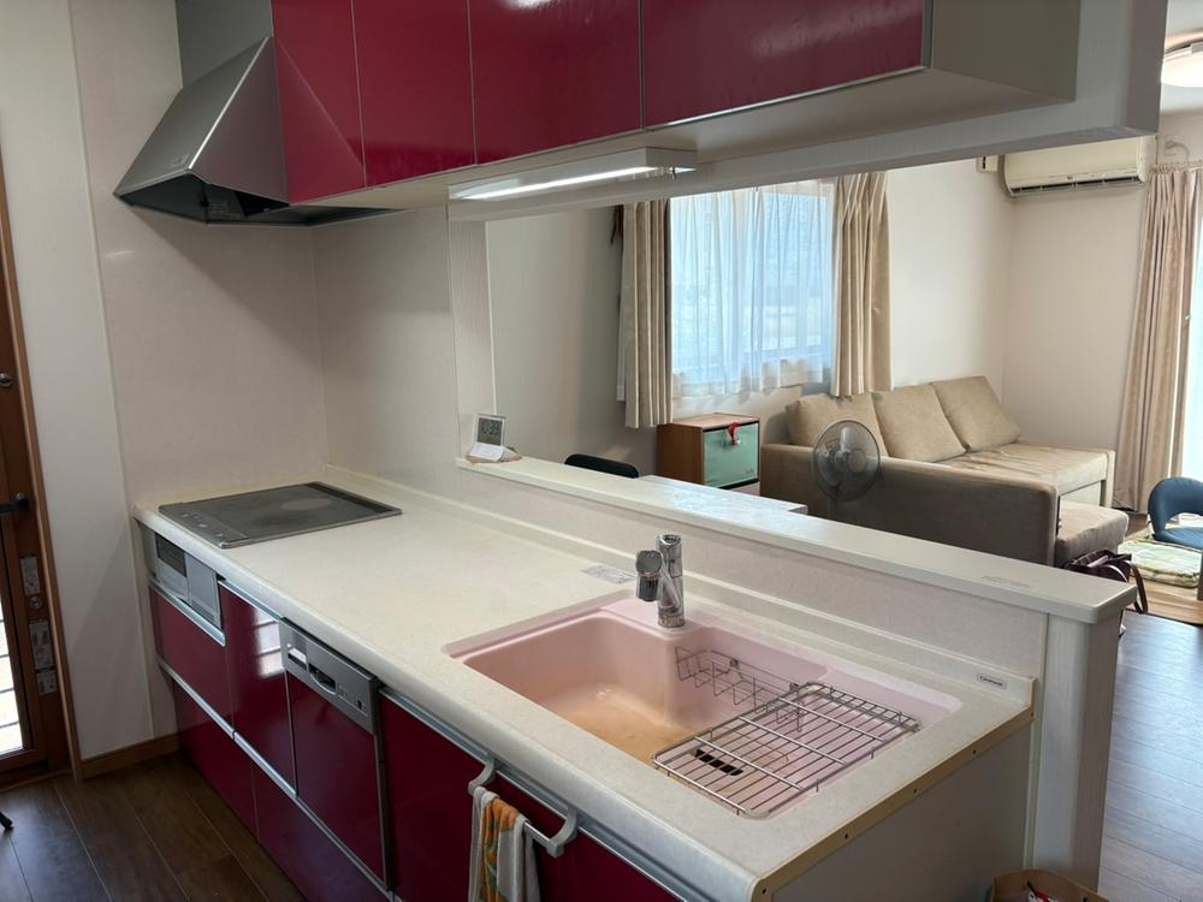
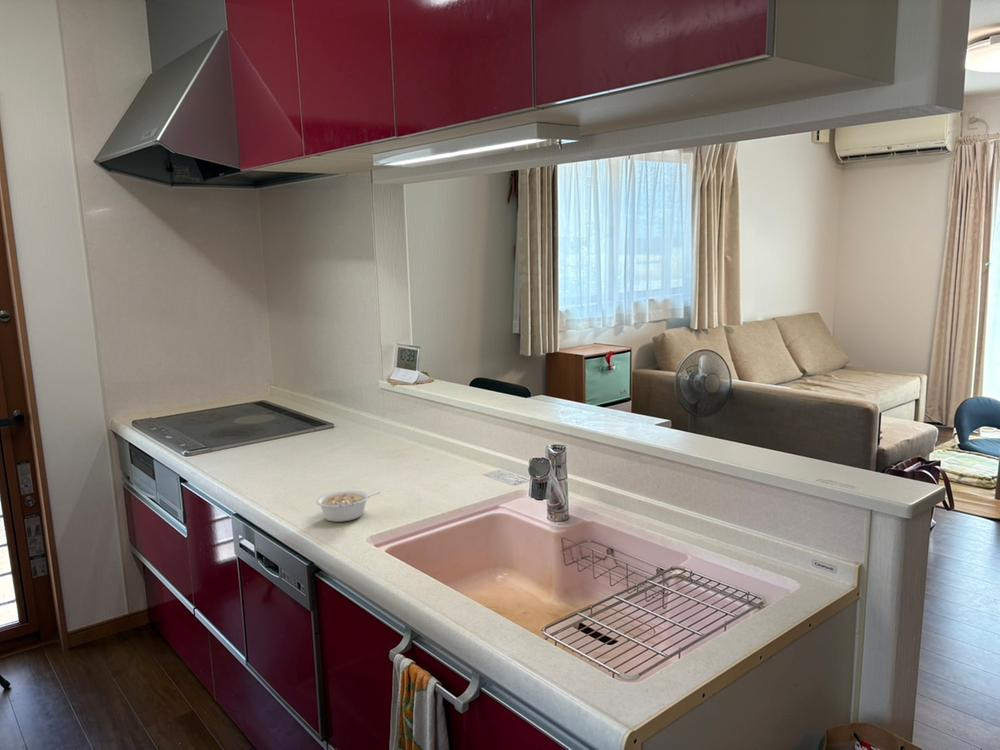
+ legume (345, 504)
